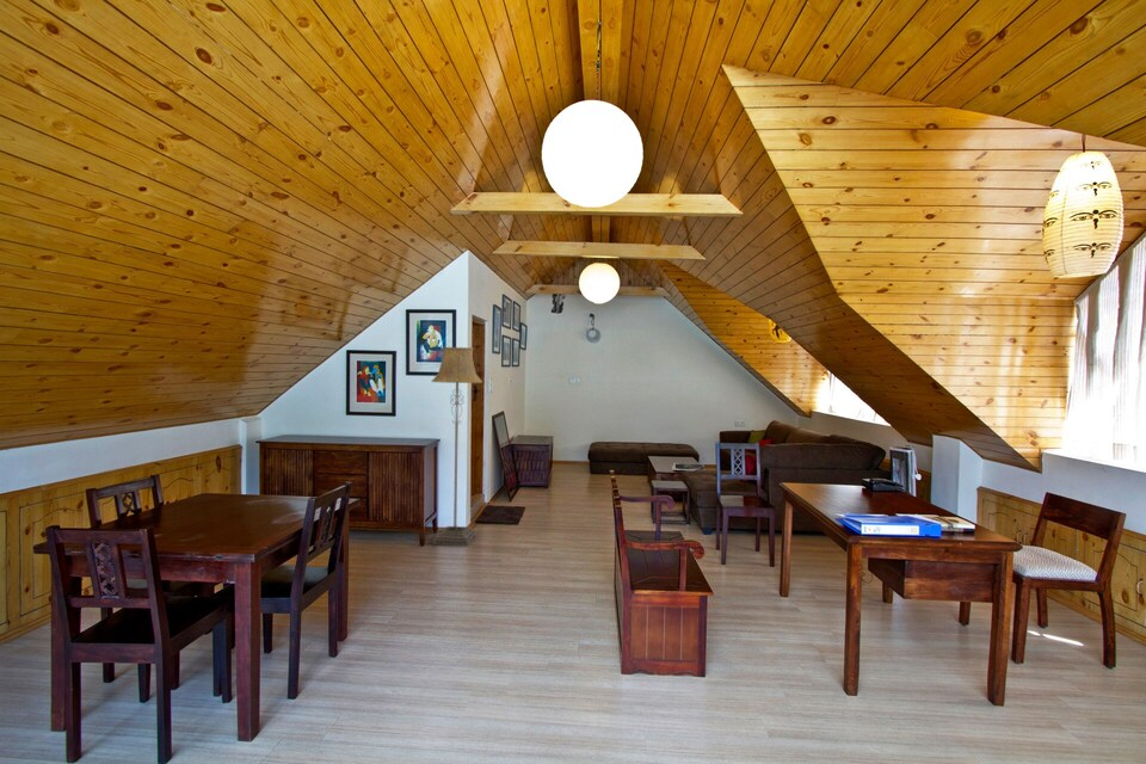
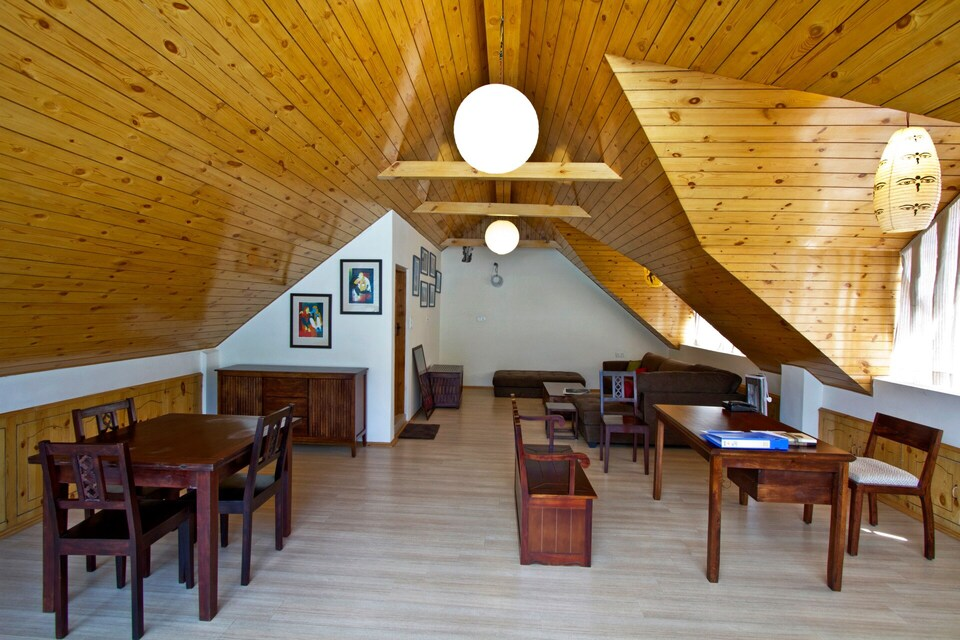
- floor lamp (456, 444)
